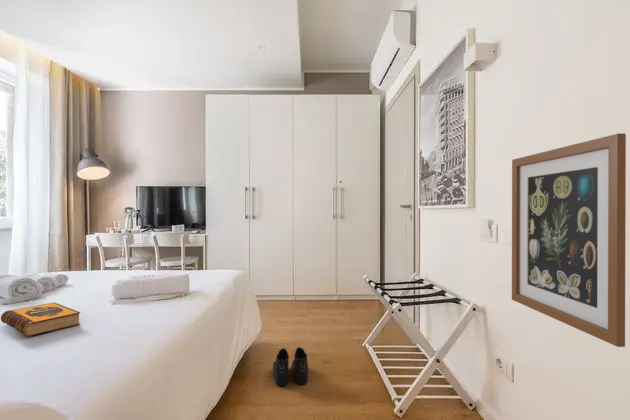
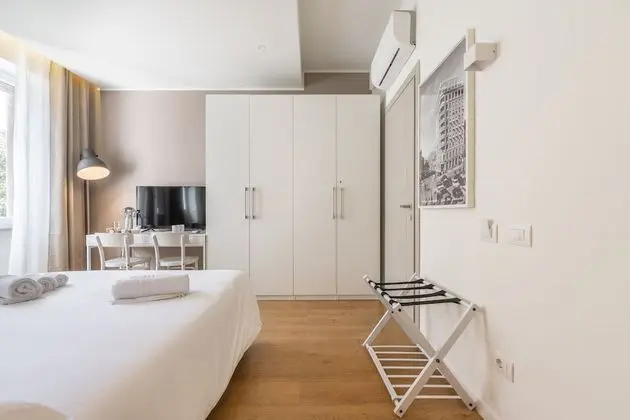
- hardback book (40, 318)
- boots (288, 359)
- wall art (556, 233)
